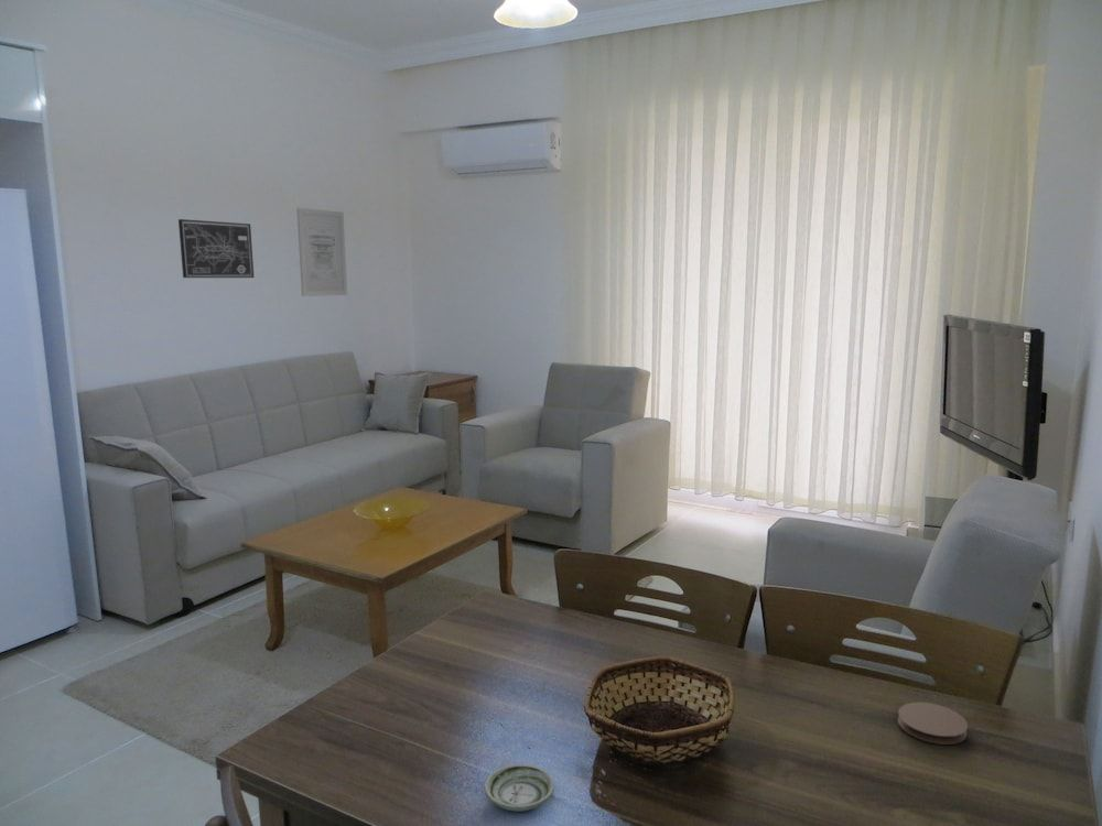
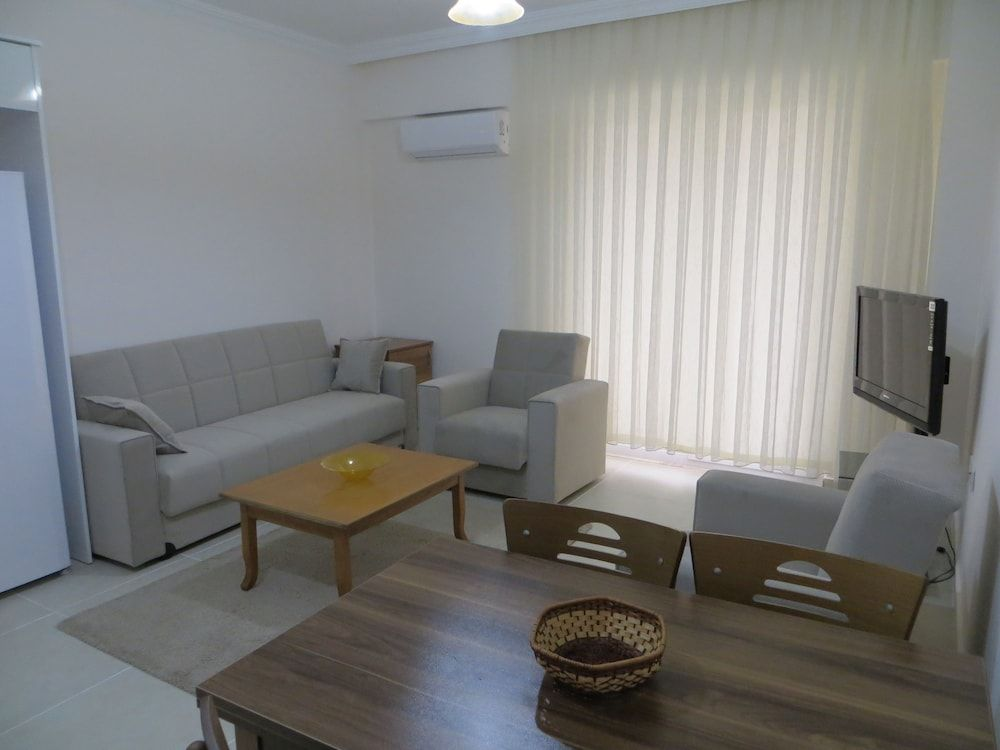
- coaster (931, 722)
- saucer (519, 792)
- wall art (323, 253)
- wall art (217, 249)
